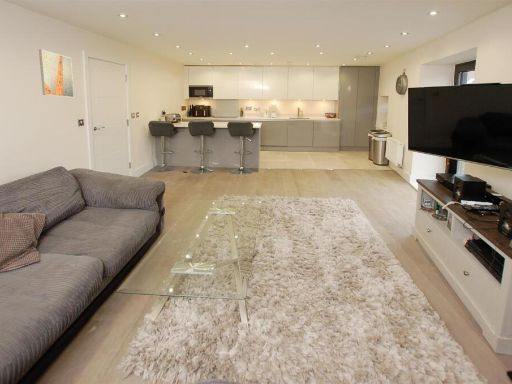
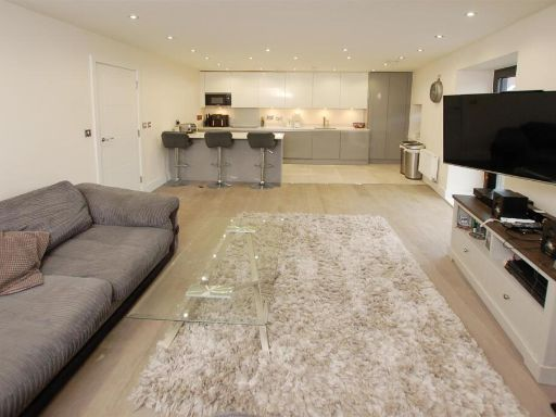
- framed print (57, 75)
